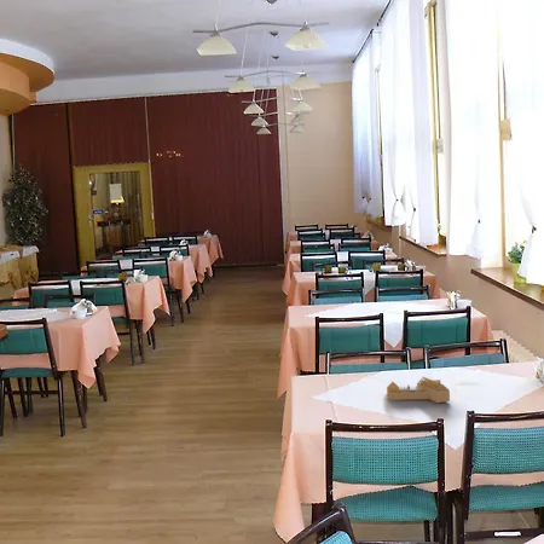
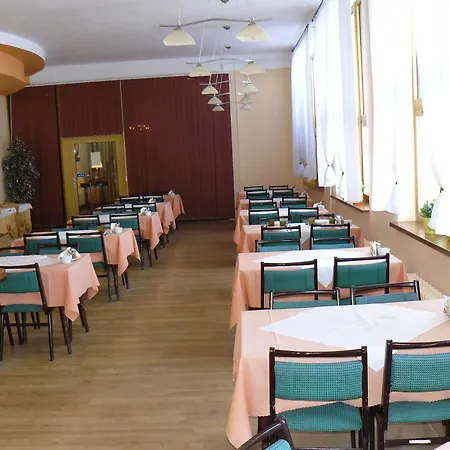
- house frame (415, 388)
